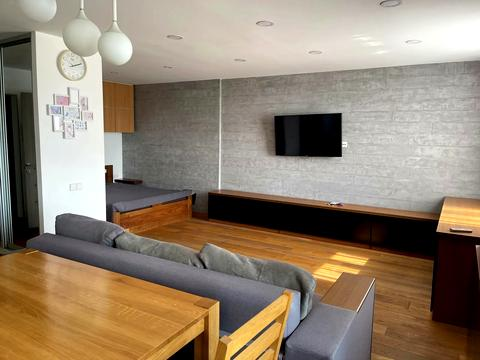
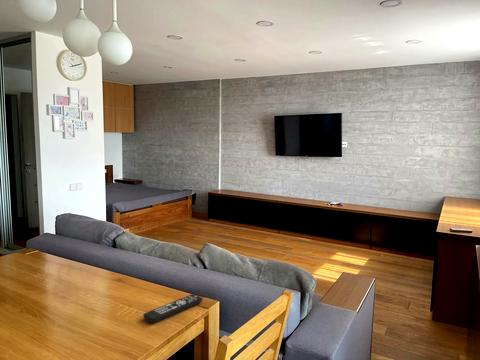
+ remote control (174, 307)
